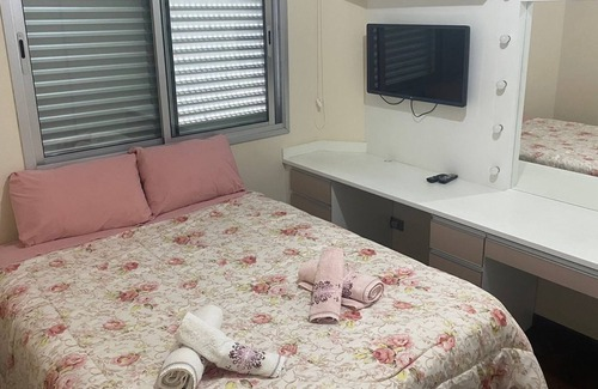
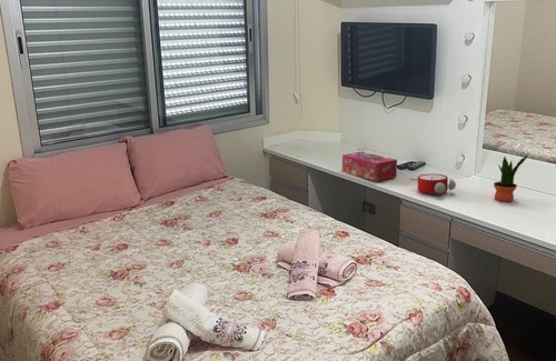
+ tissue box (368, 166)
+ potted plant (510, 176)
+ alarm clock (431, 183)
